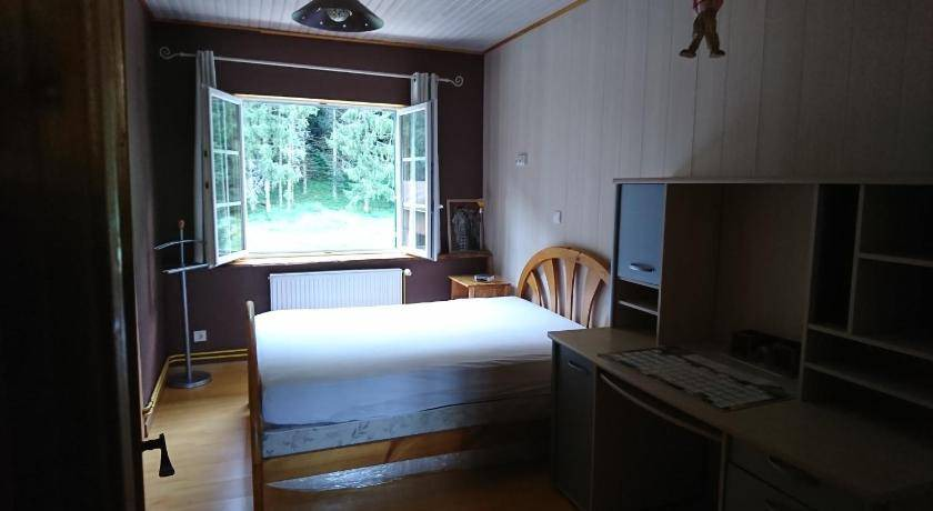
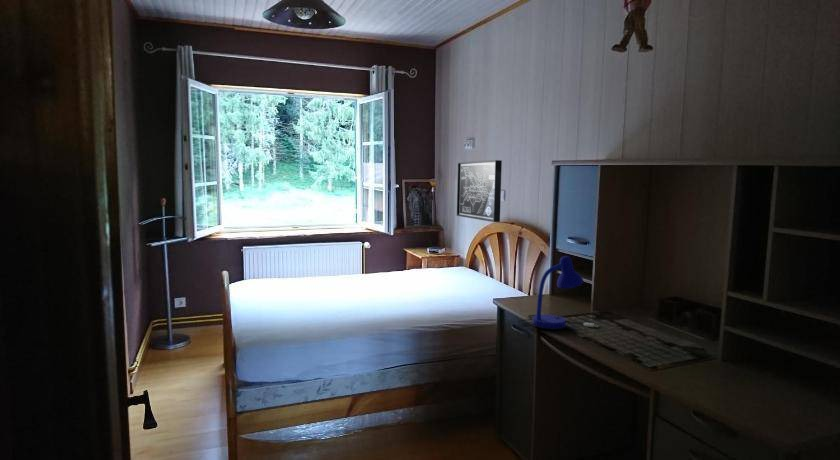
+ wall art (477, 190)
+ desk lamp (557, 286)
